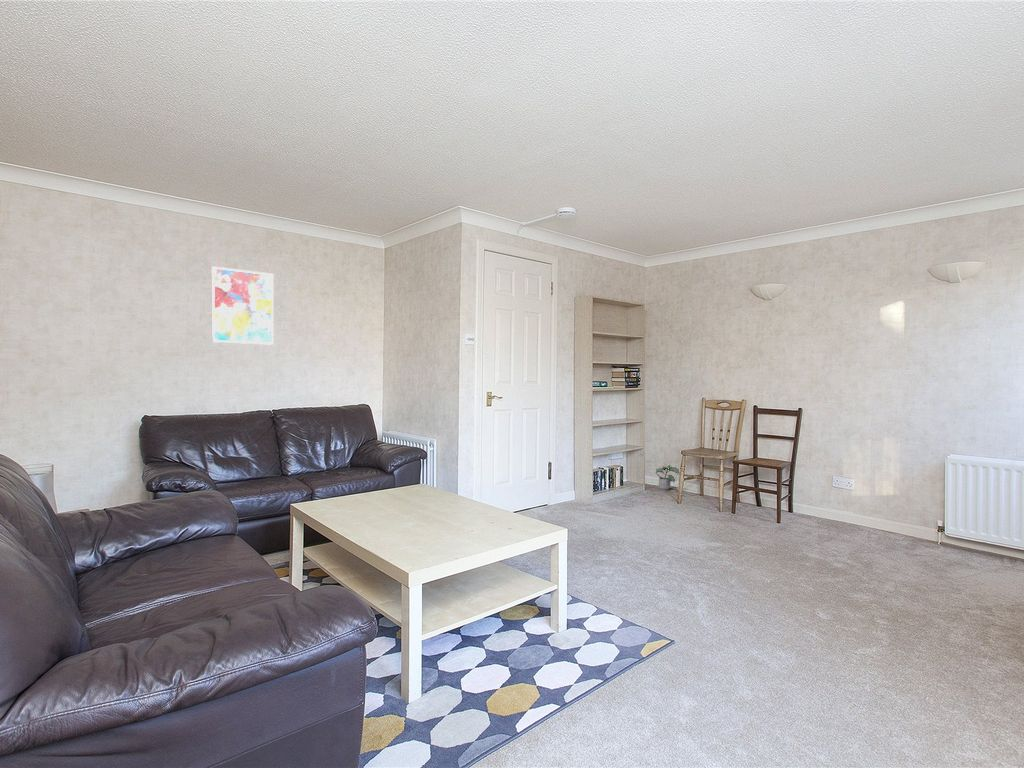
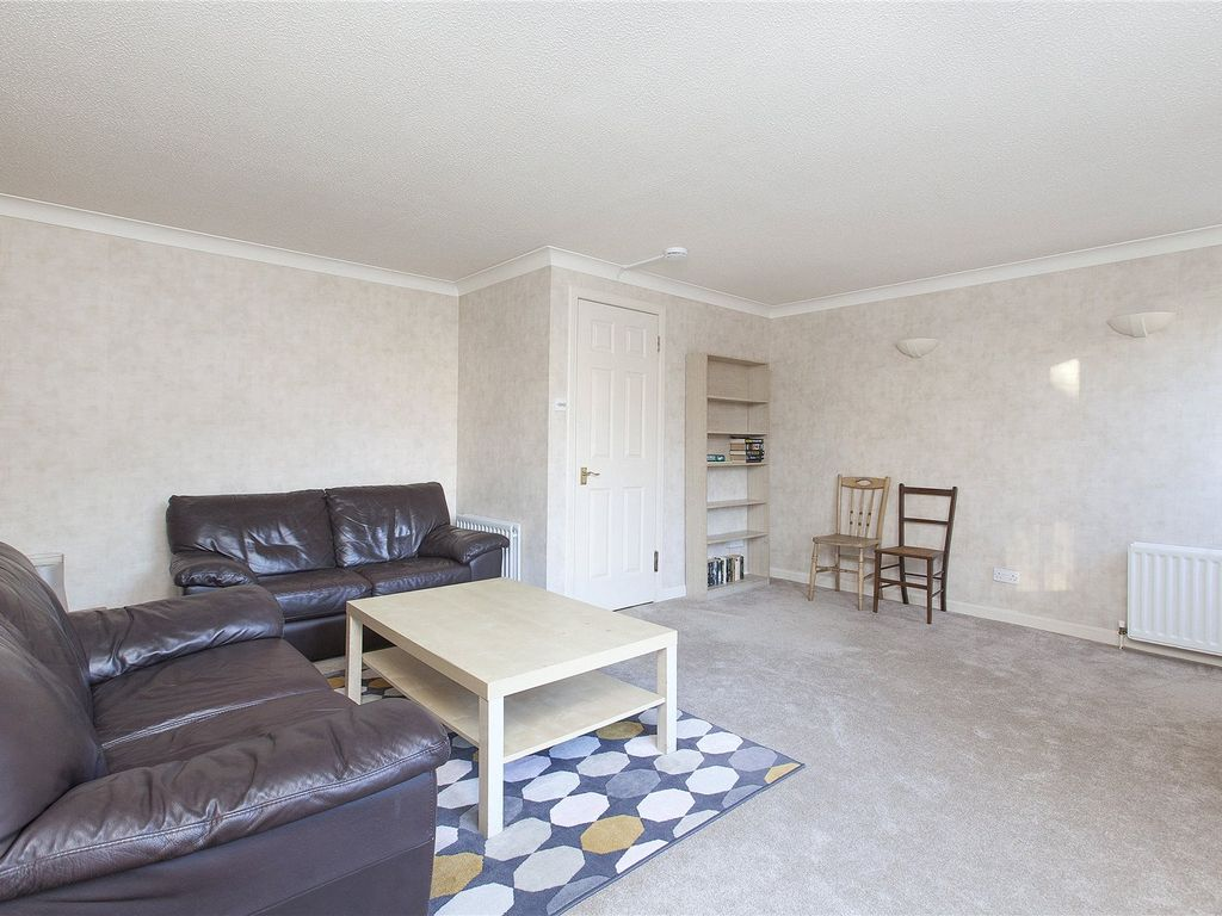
- potted plant (667, 478)
- wall art (243, 306)
